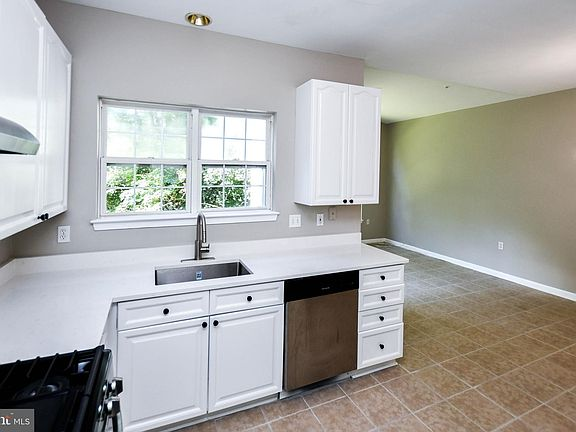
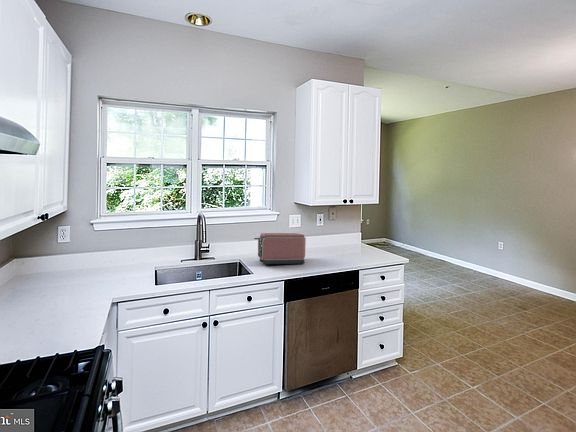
+ toaster (278, 248)
